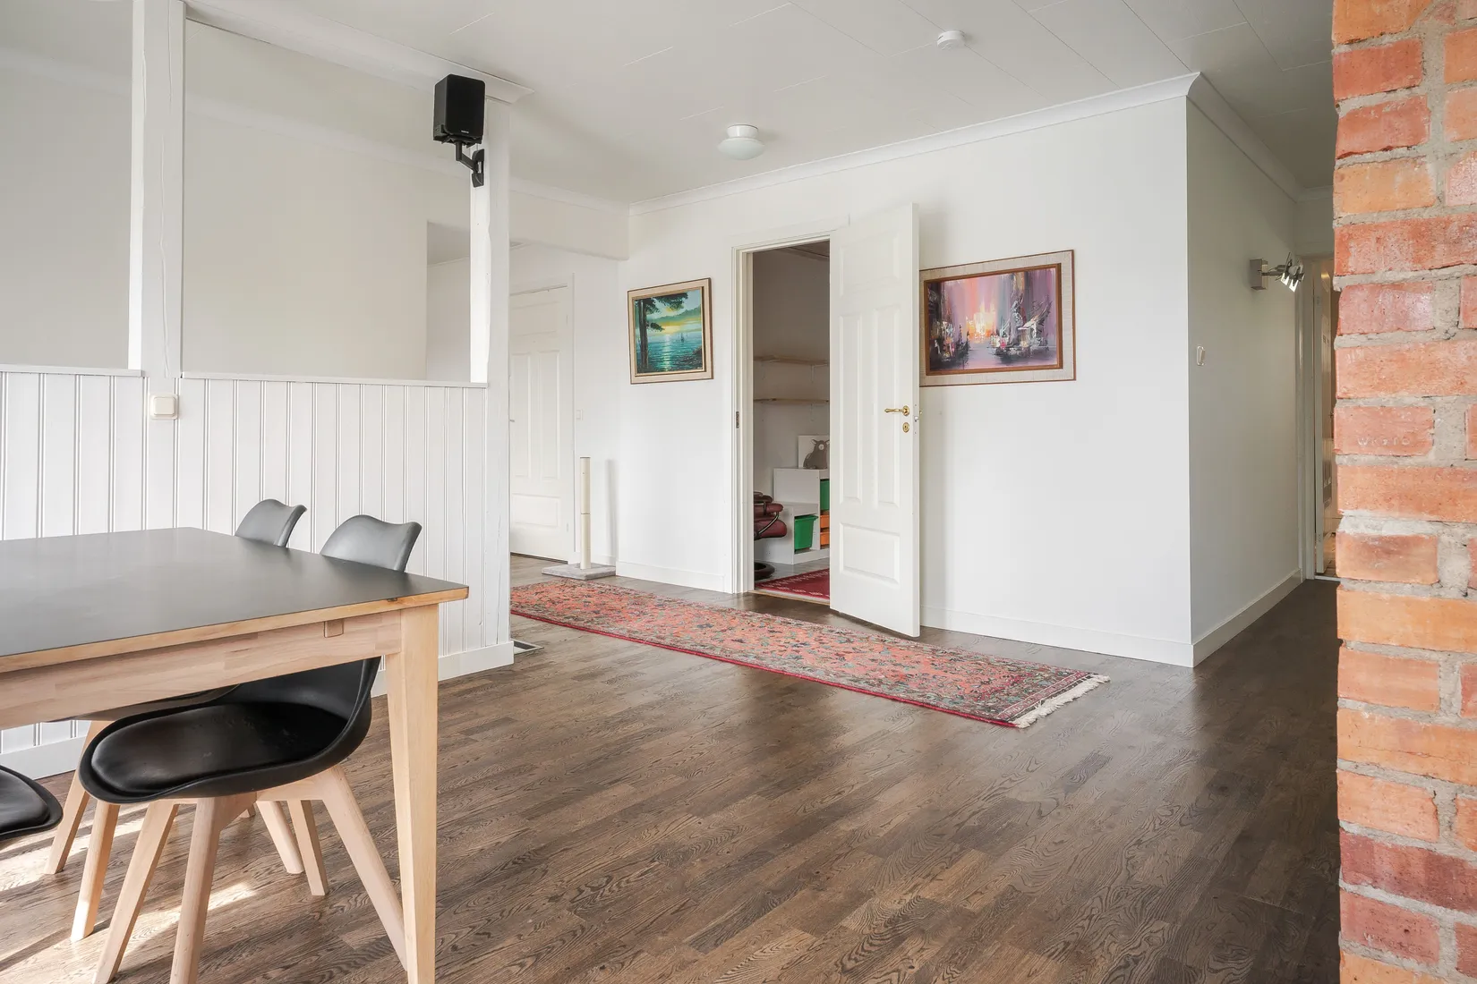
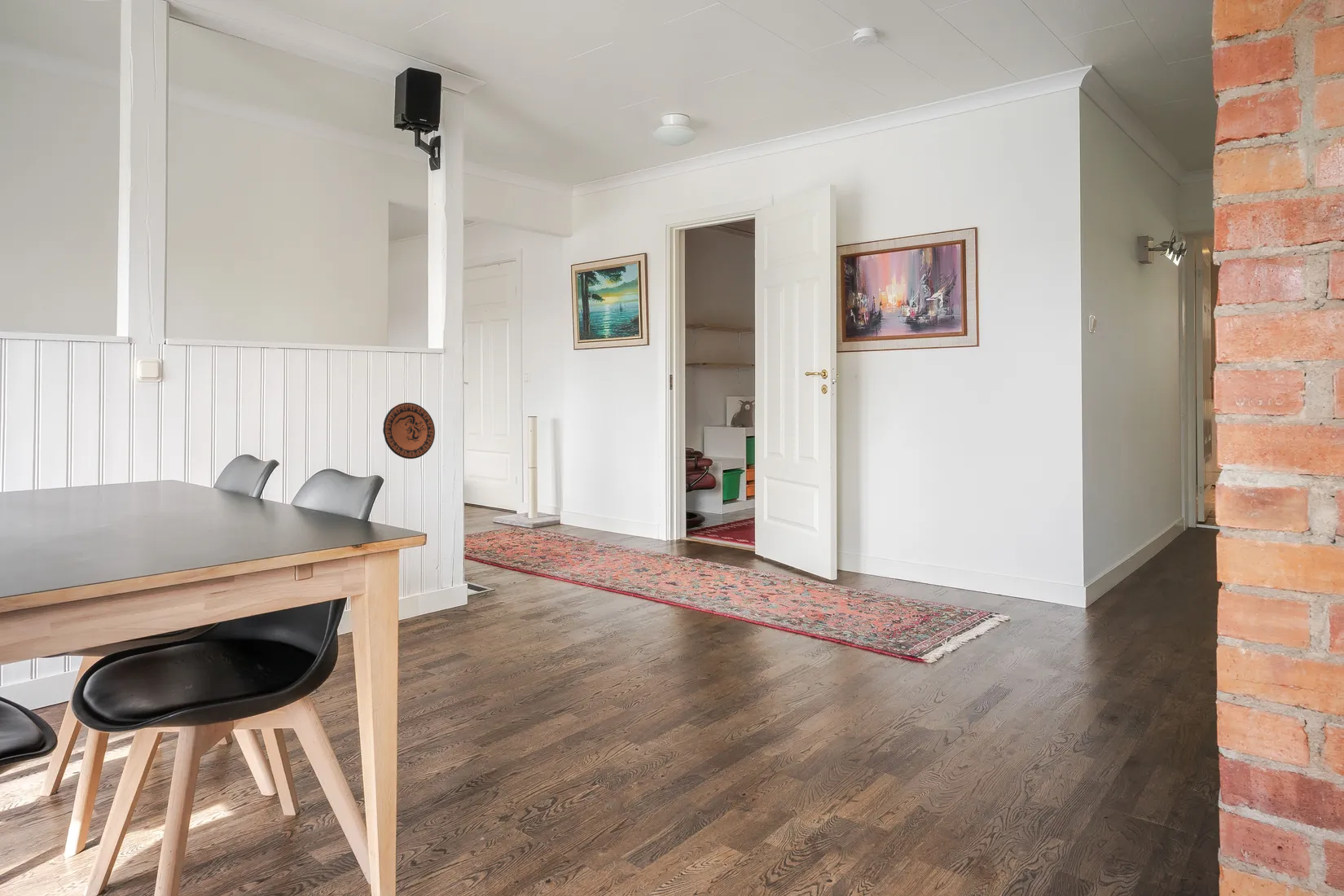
+ decorative plate (409, 430)
